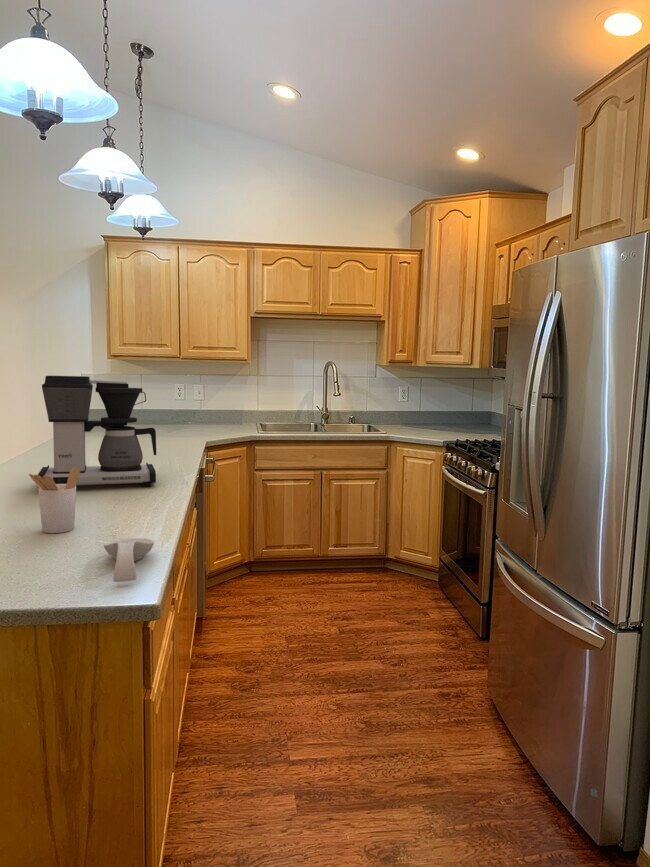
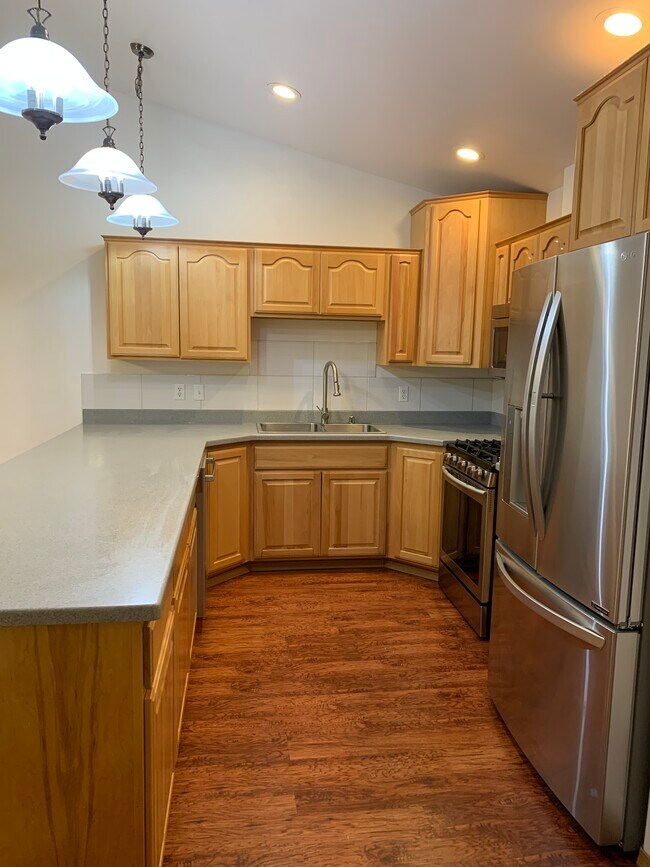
- coffee maker (102, 427)
- utensil holder (52, 499)
- spoon rest (128, 550)
